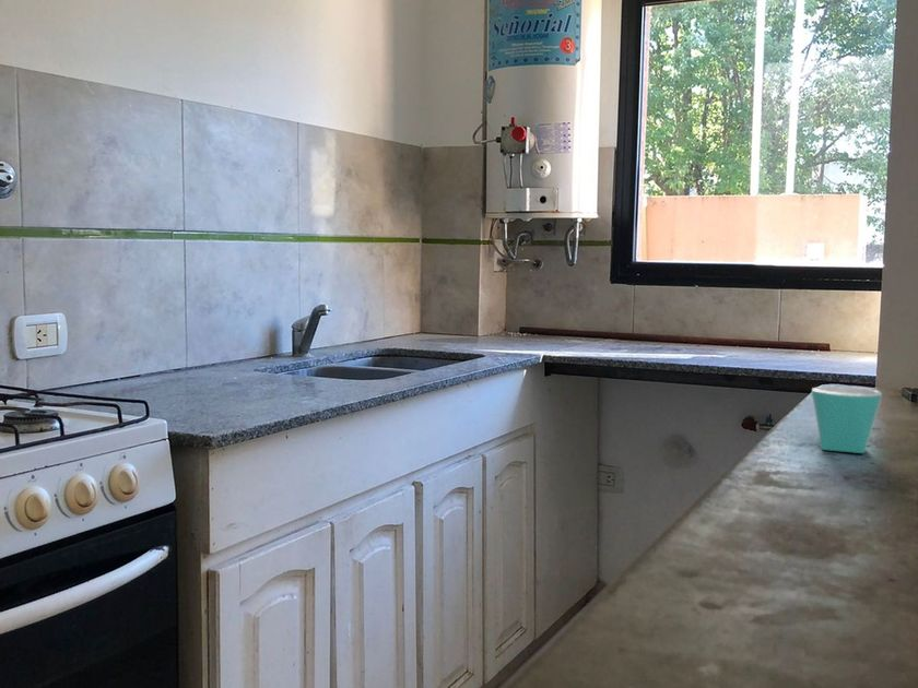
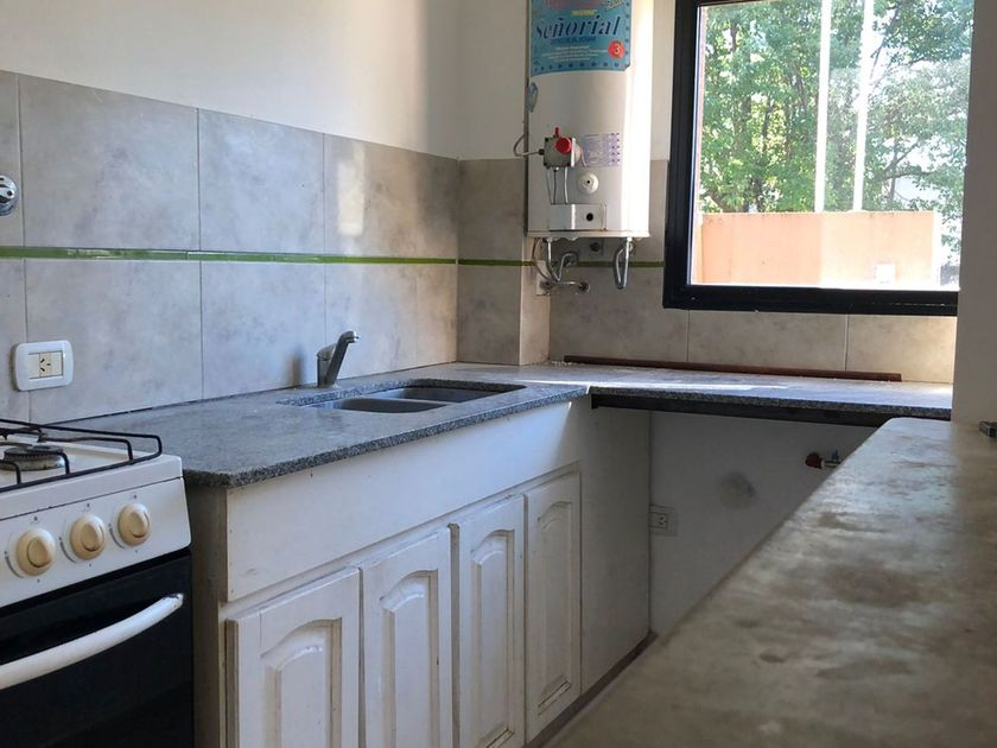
- mug (845, 417)
